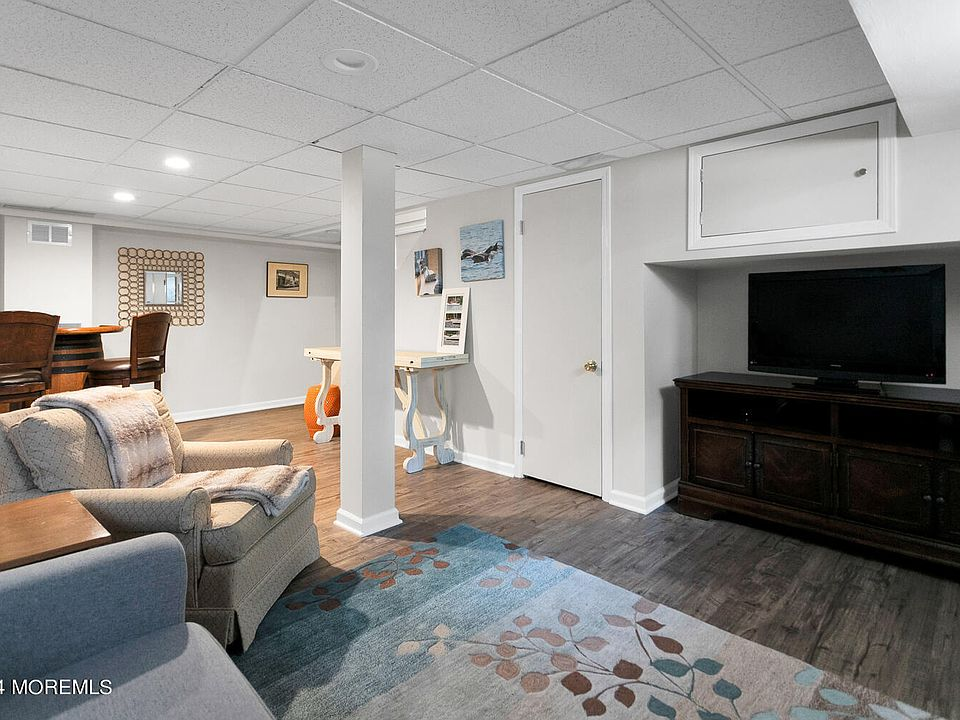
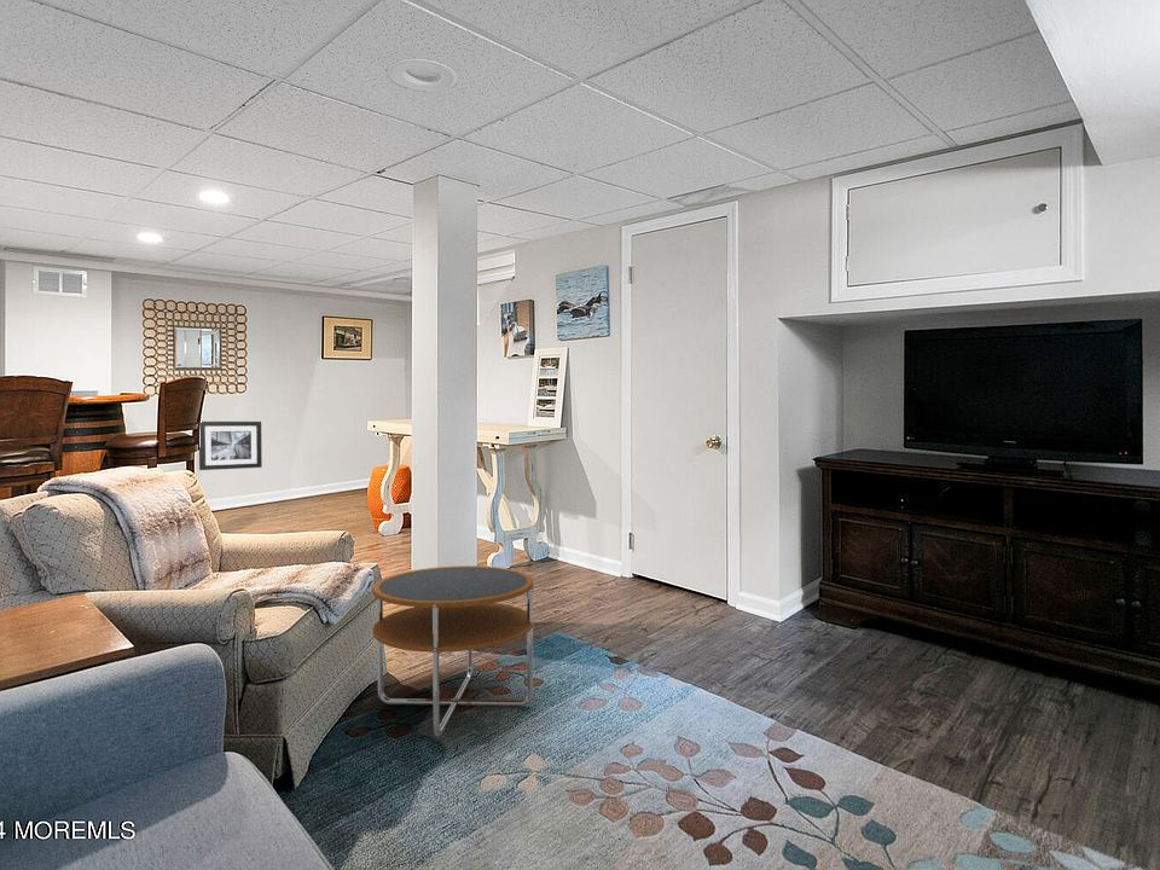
+ side table (454, 643)
+ wall art (231, 445)
